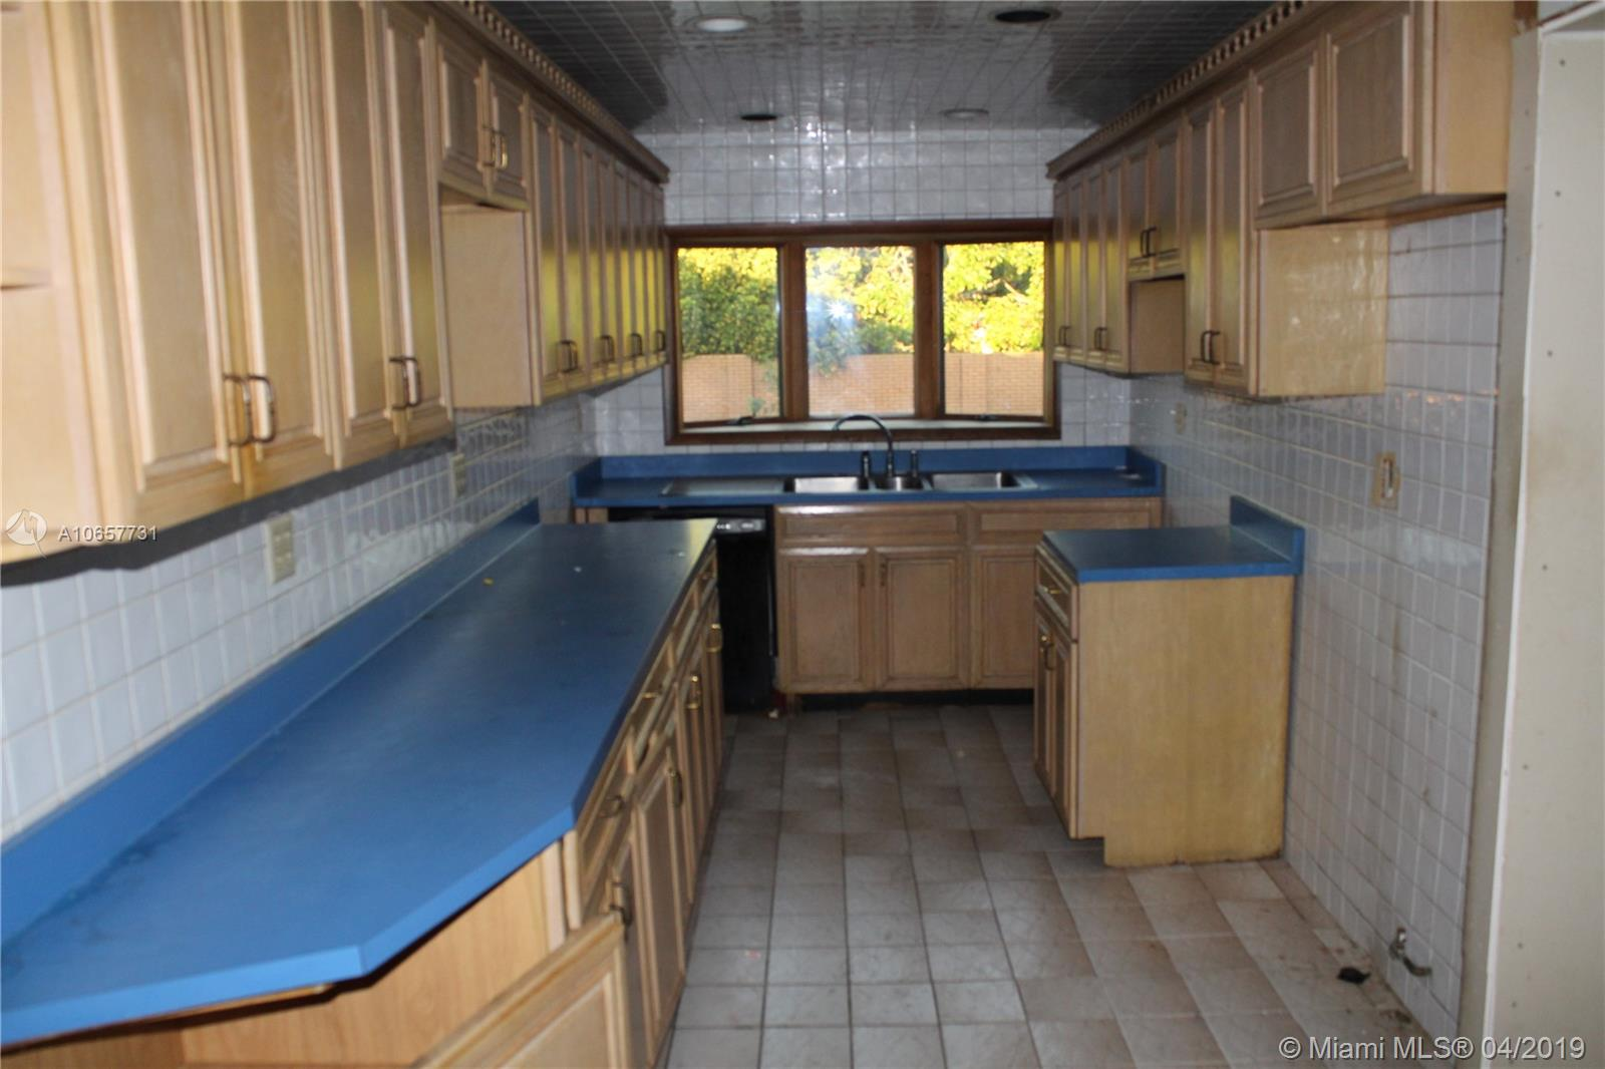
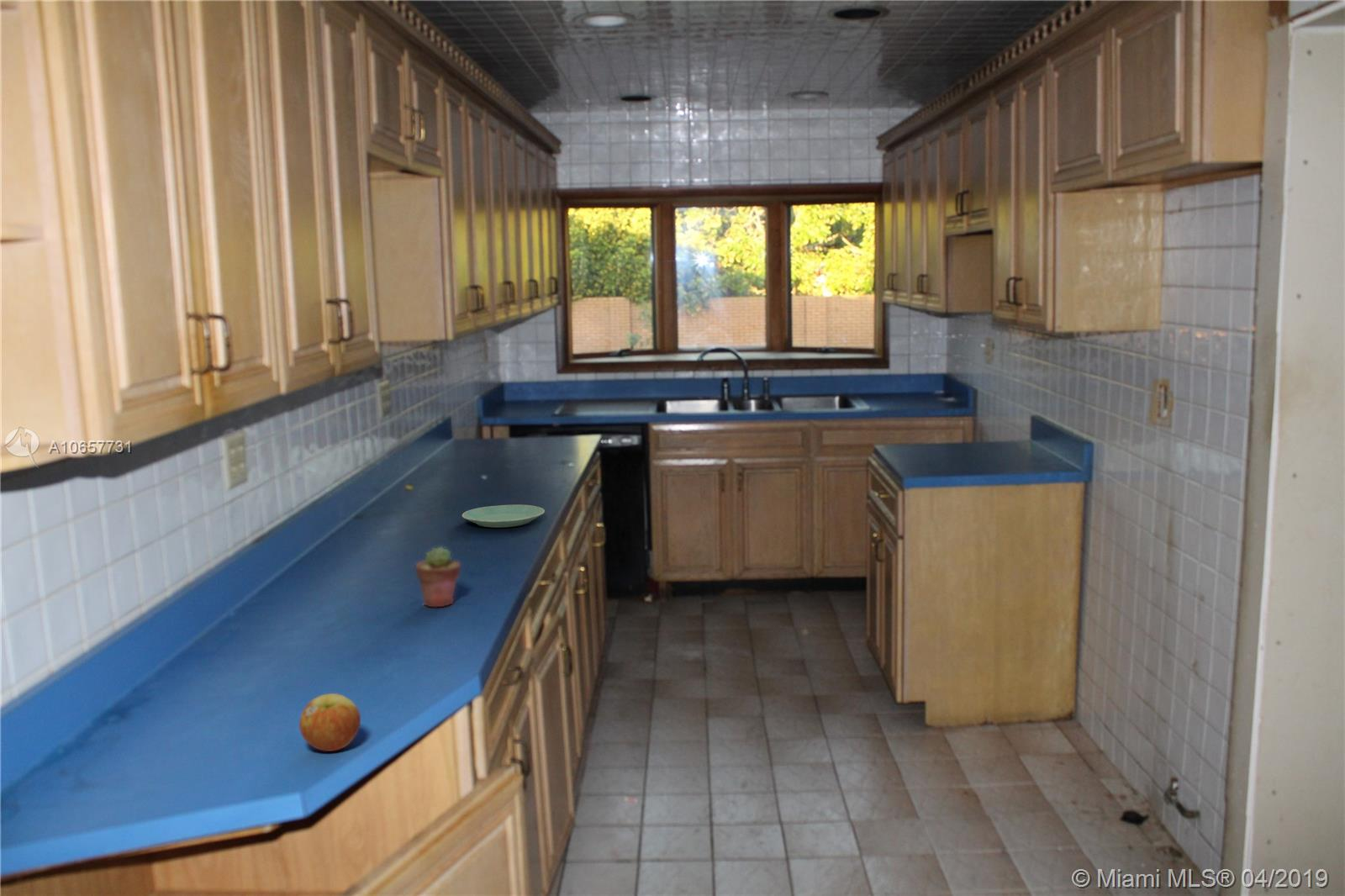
+ plate (504, 517)
+ apple (330, 722)
+ potted succulent (438, 575)
